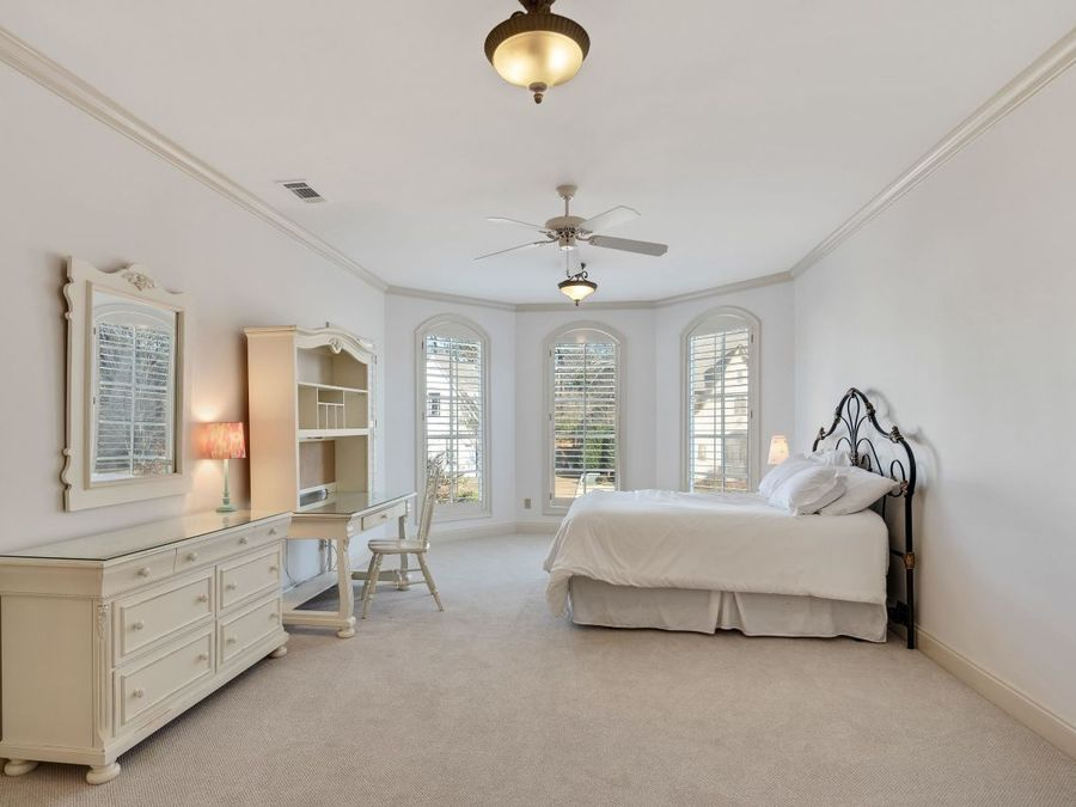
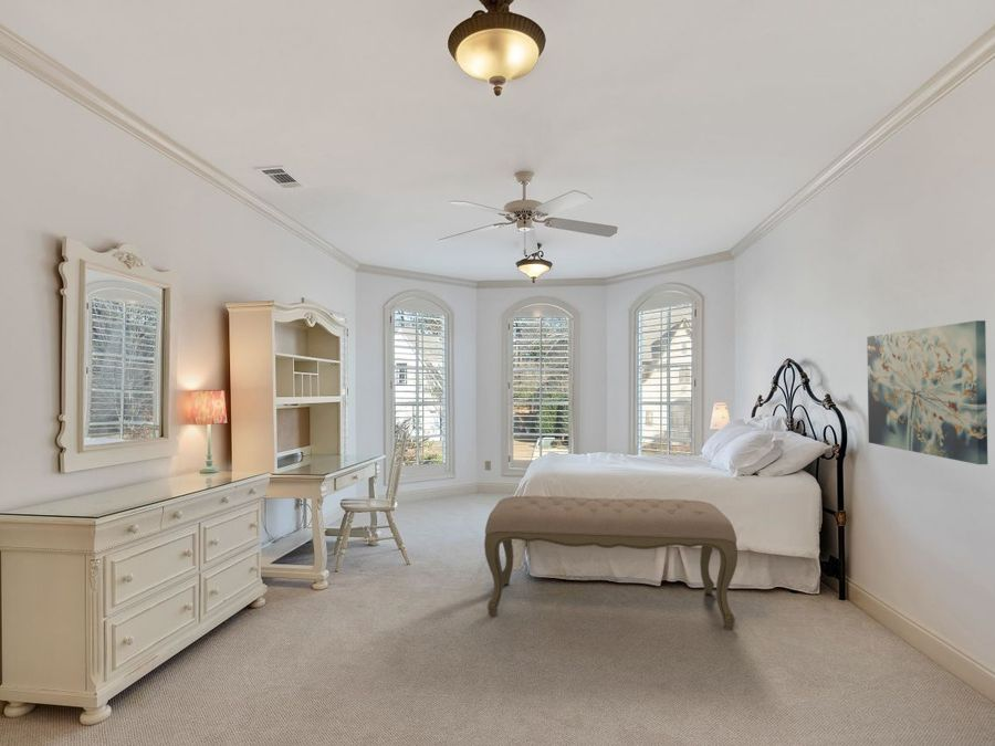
+ wall art (918, 390)
+ bench (605, 547)
